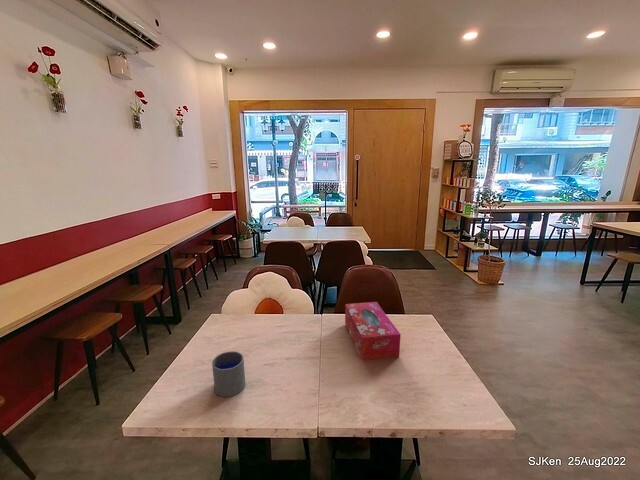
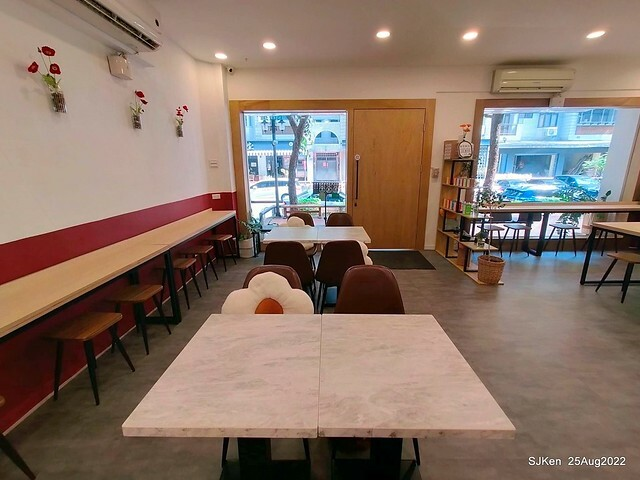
- tissue box (369, 328)
- cup (229, 373)
